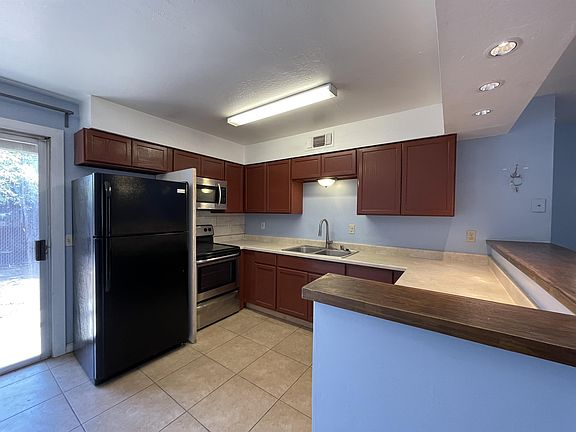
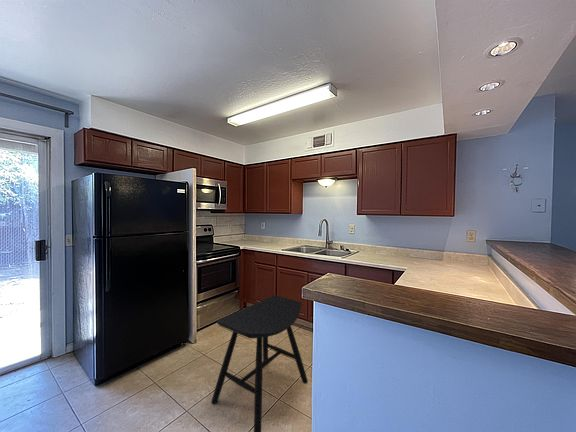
+ stool (263, 351)
